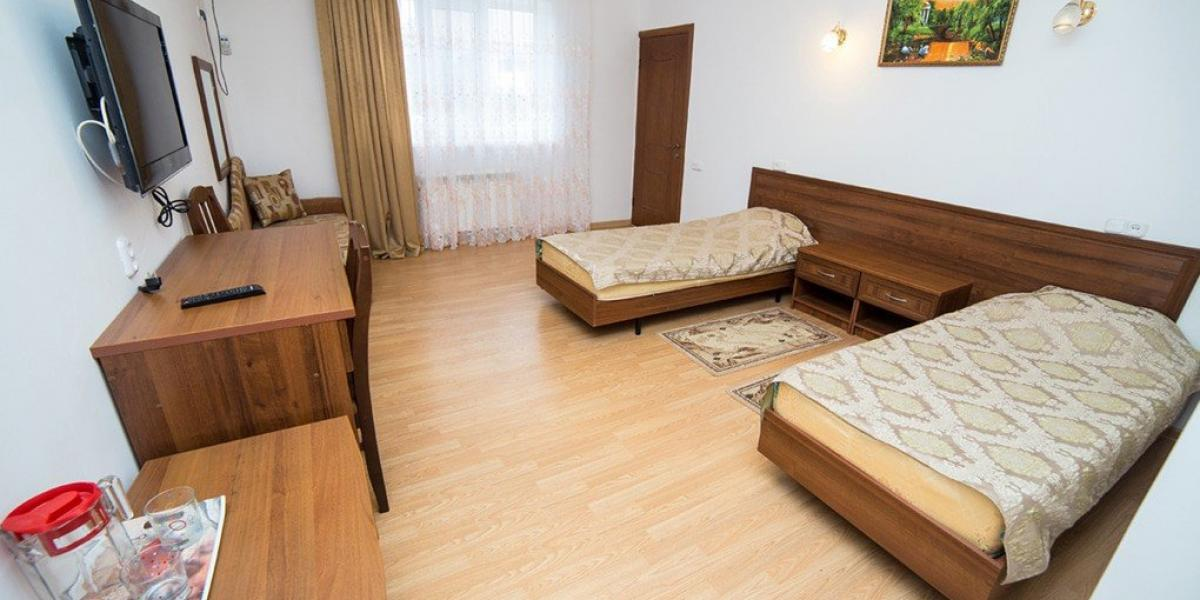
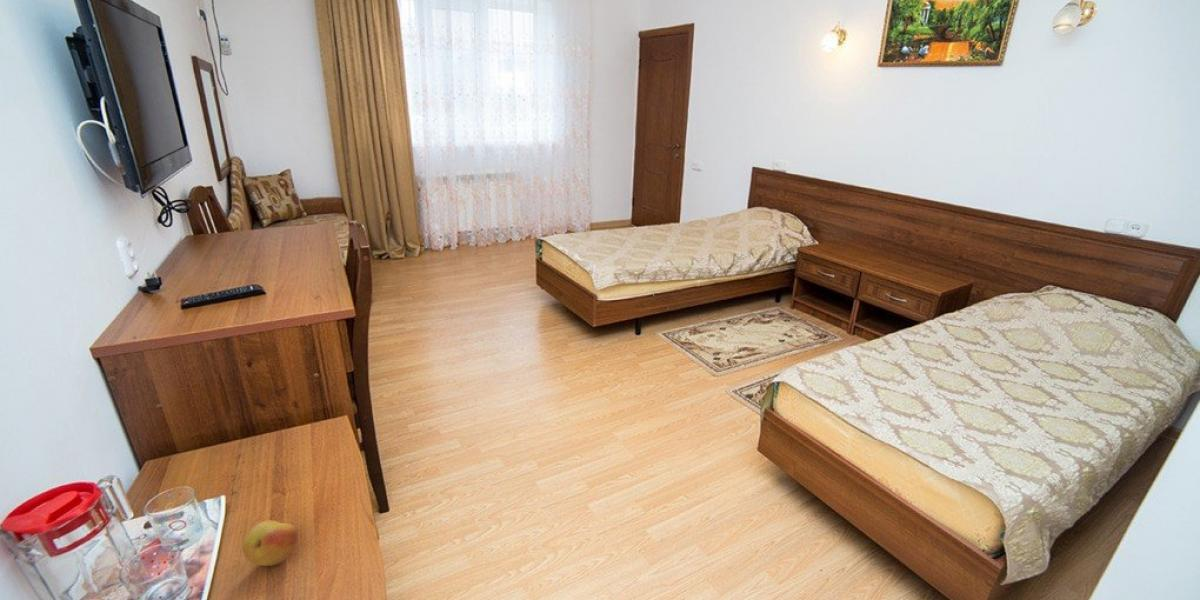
+ fruit (271, 543)
